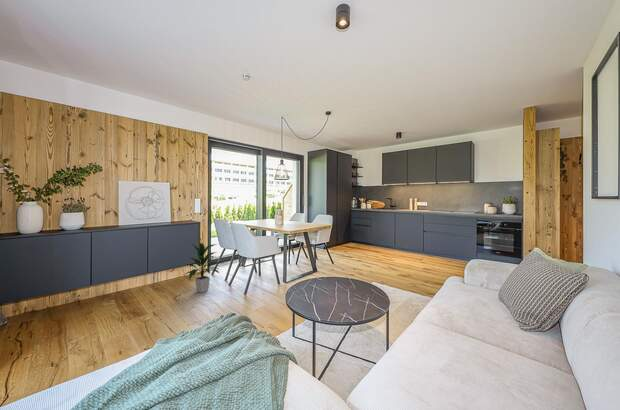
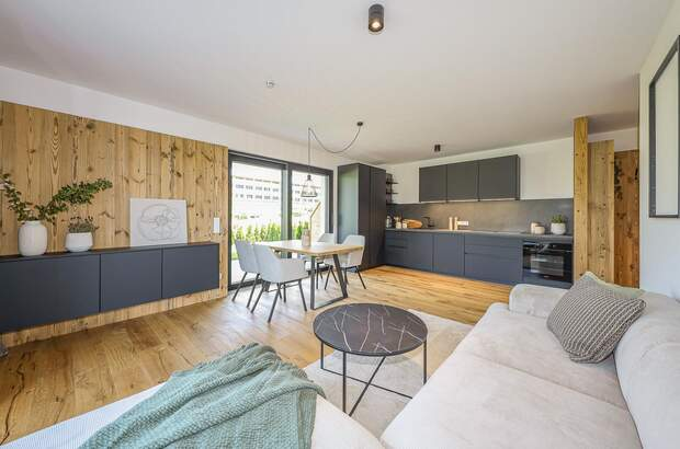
- indoor plant (202, 265)
